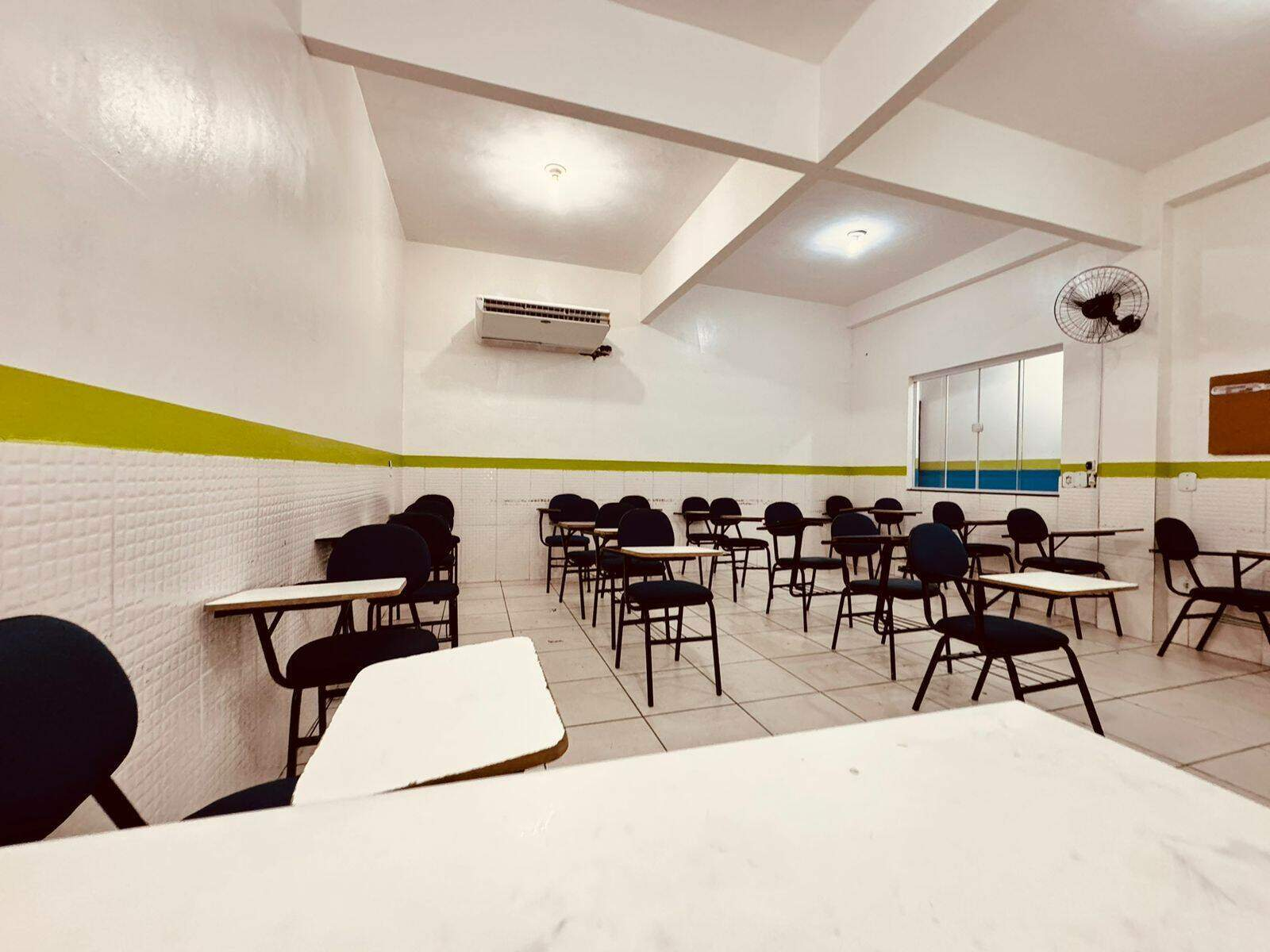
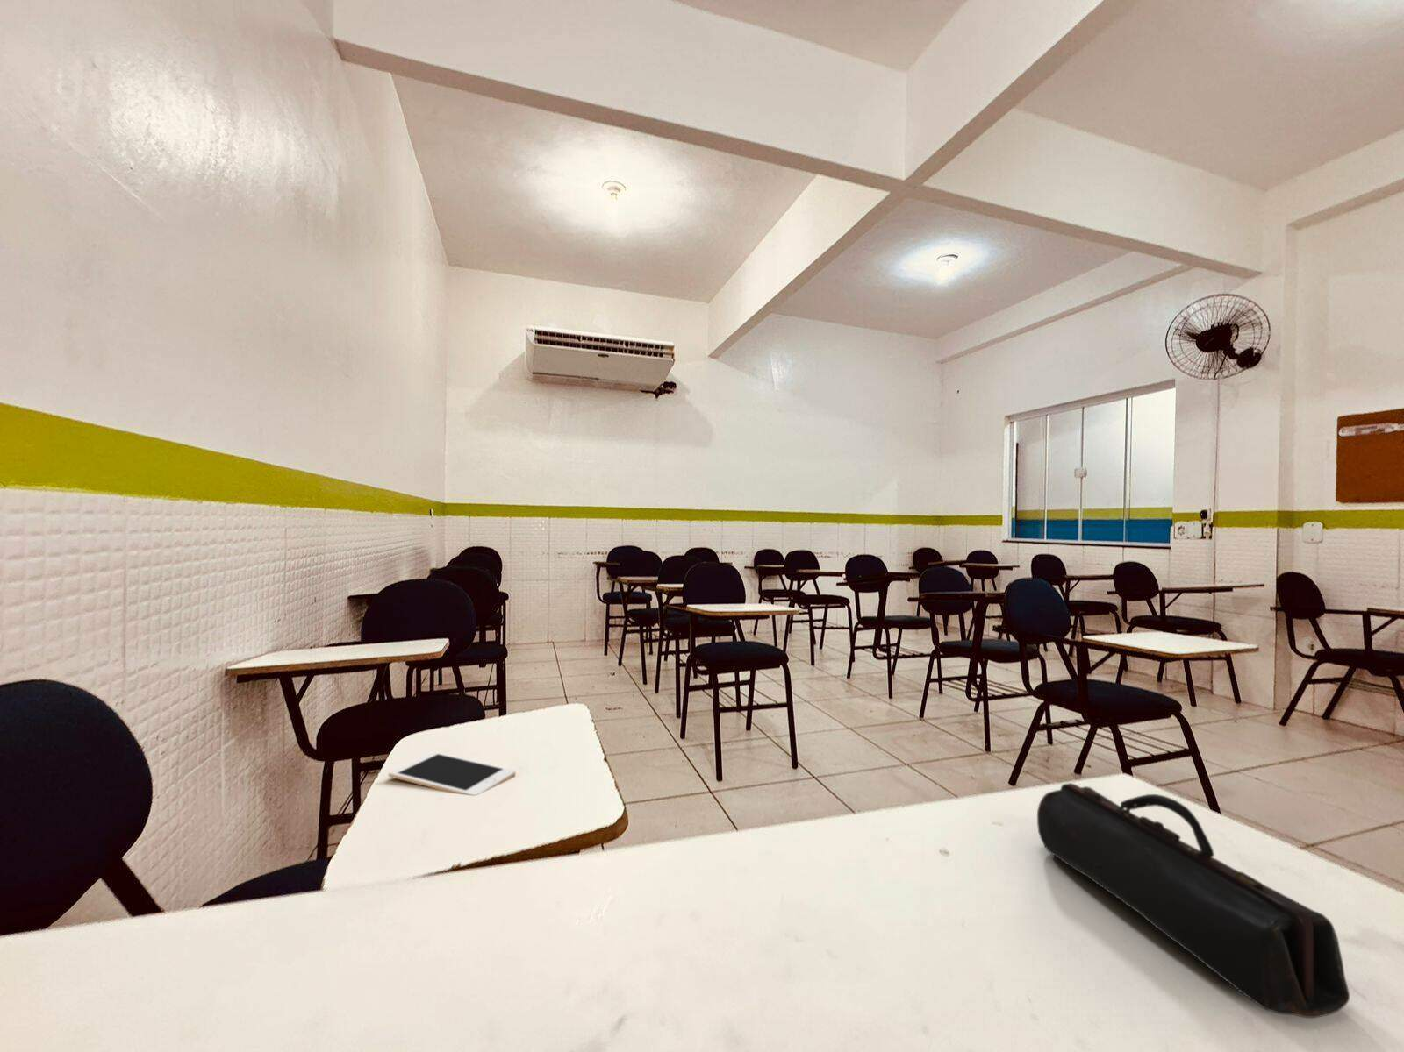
+ pencil case (1160, 854)
+ cell phone (452, 774)
